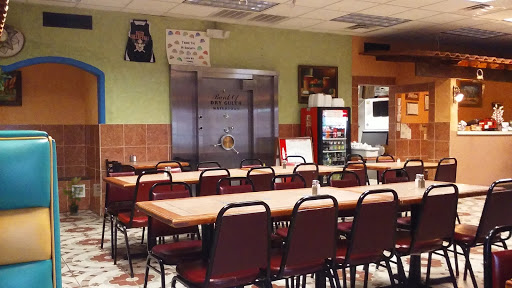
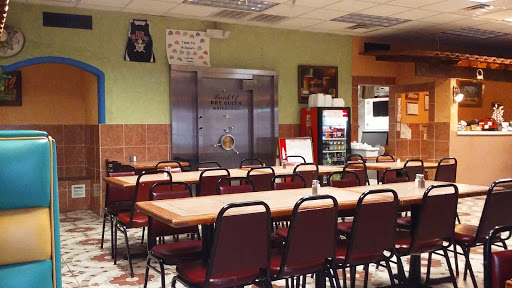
- potted plant (73, 195)
